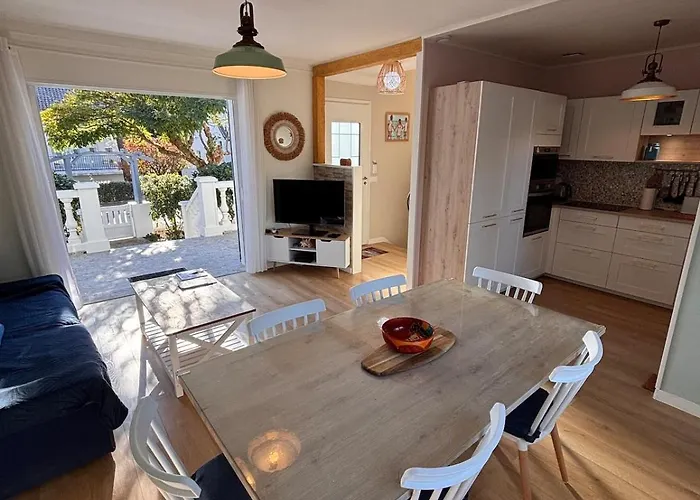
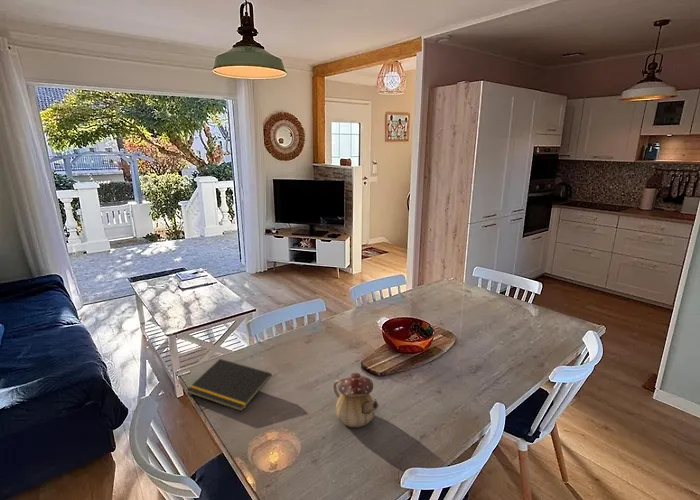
+ notepad (229, 382)
+ teapot (353, 394)
